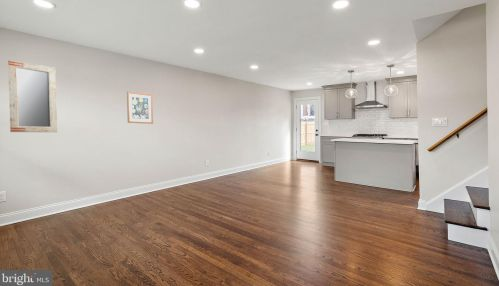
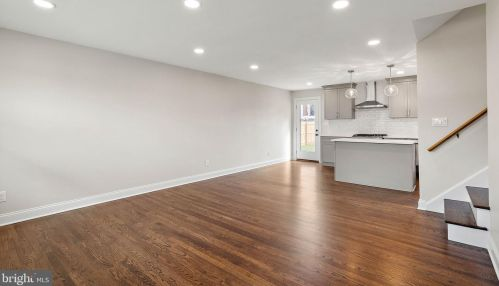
- home mirror (34, 98)
- wall art (140, 108)
